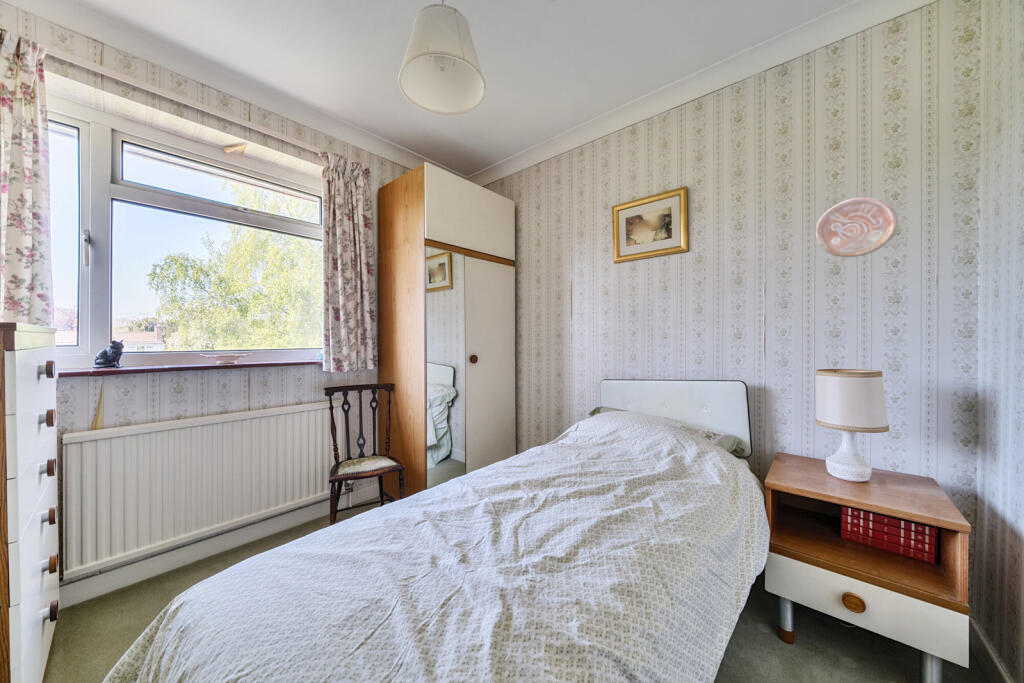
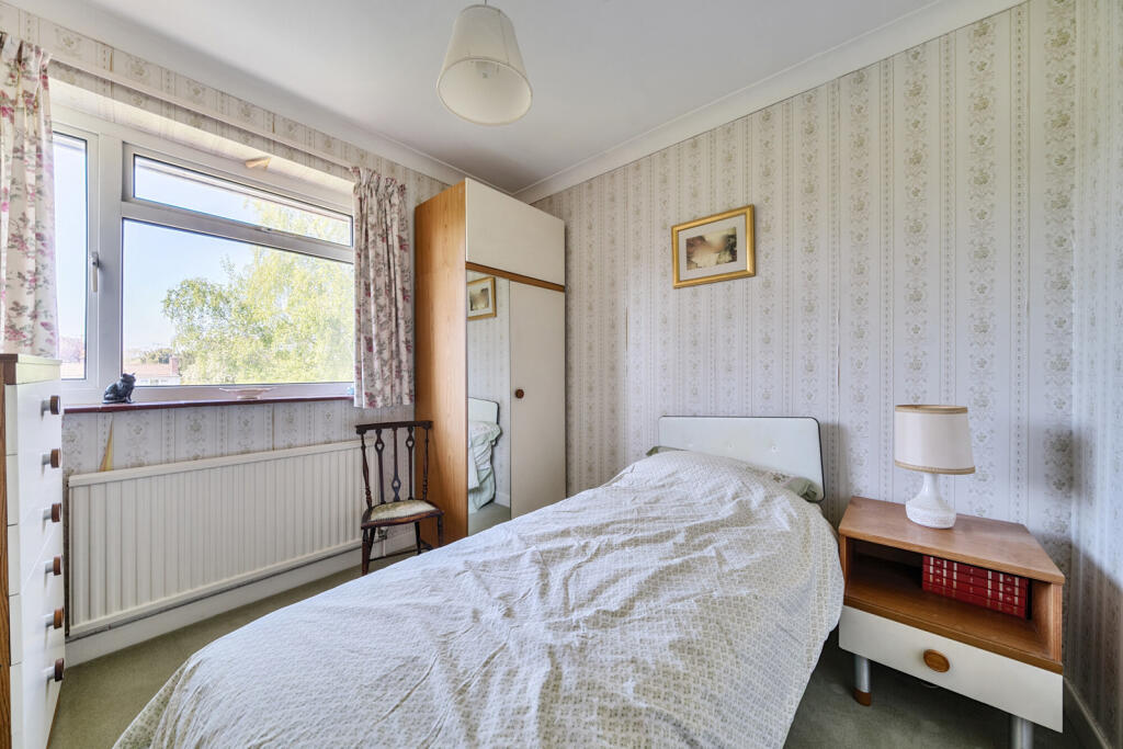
- decorative plate (854, 228)
